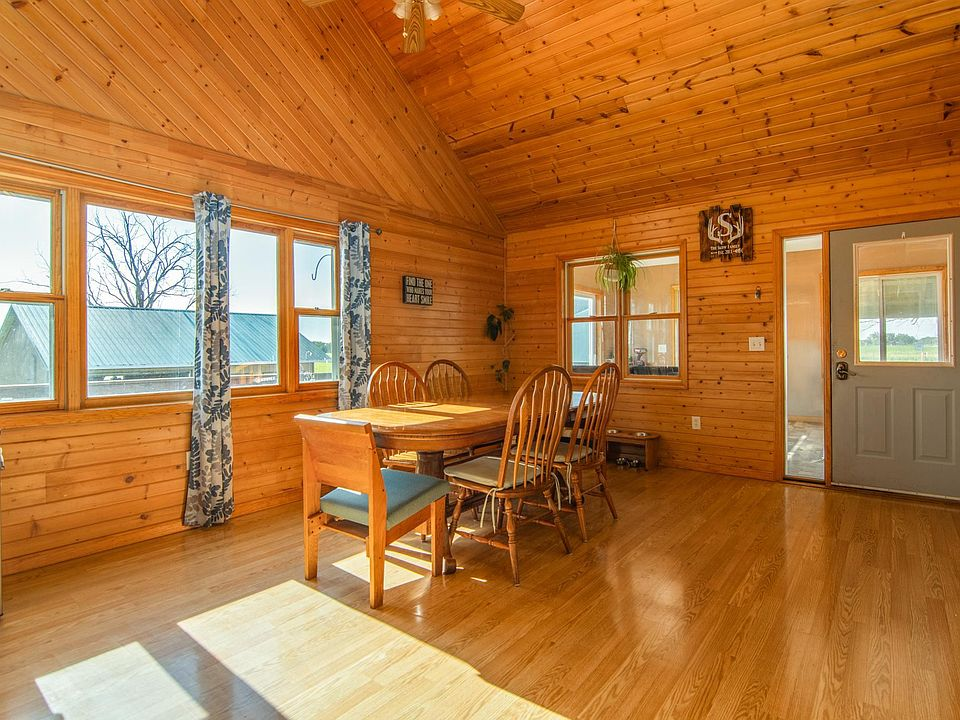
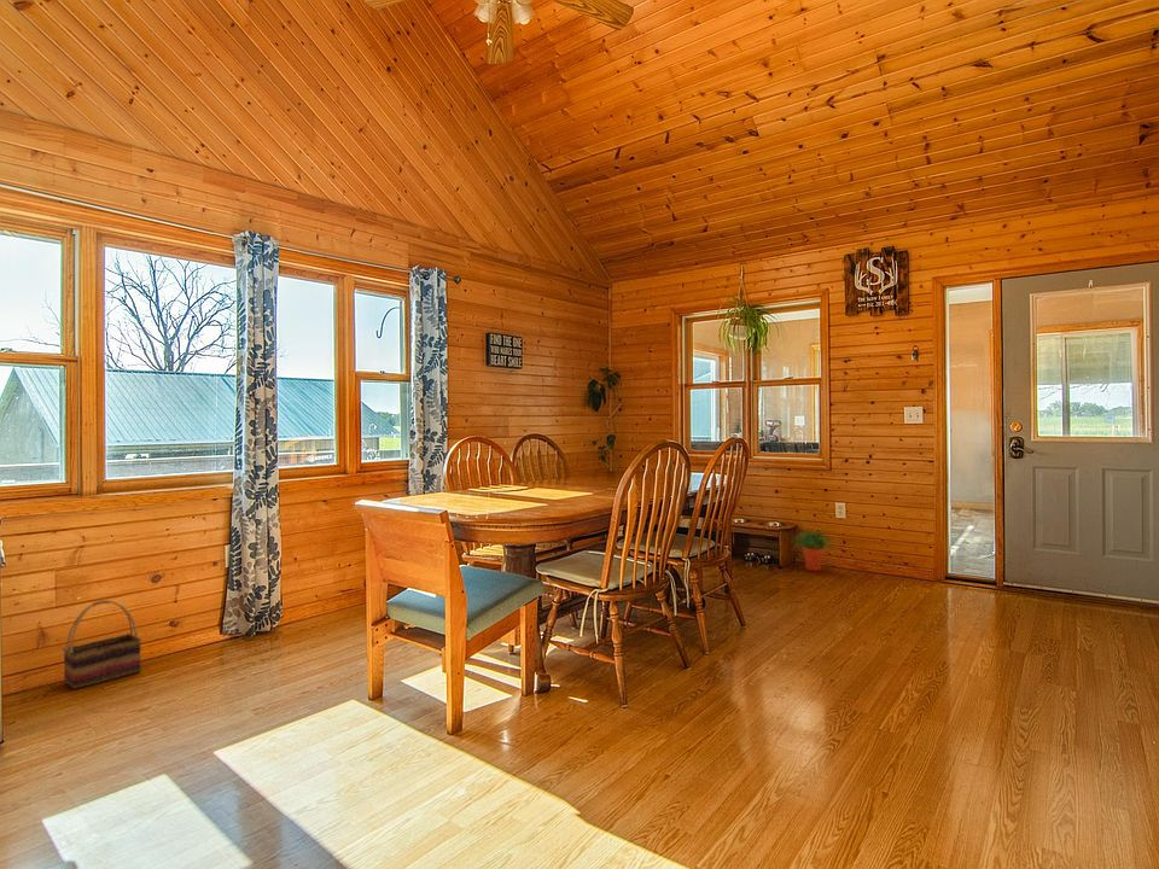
+ potted plant (813, 549)
+ basket (103, 640)
